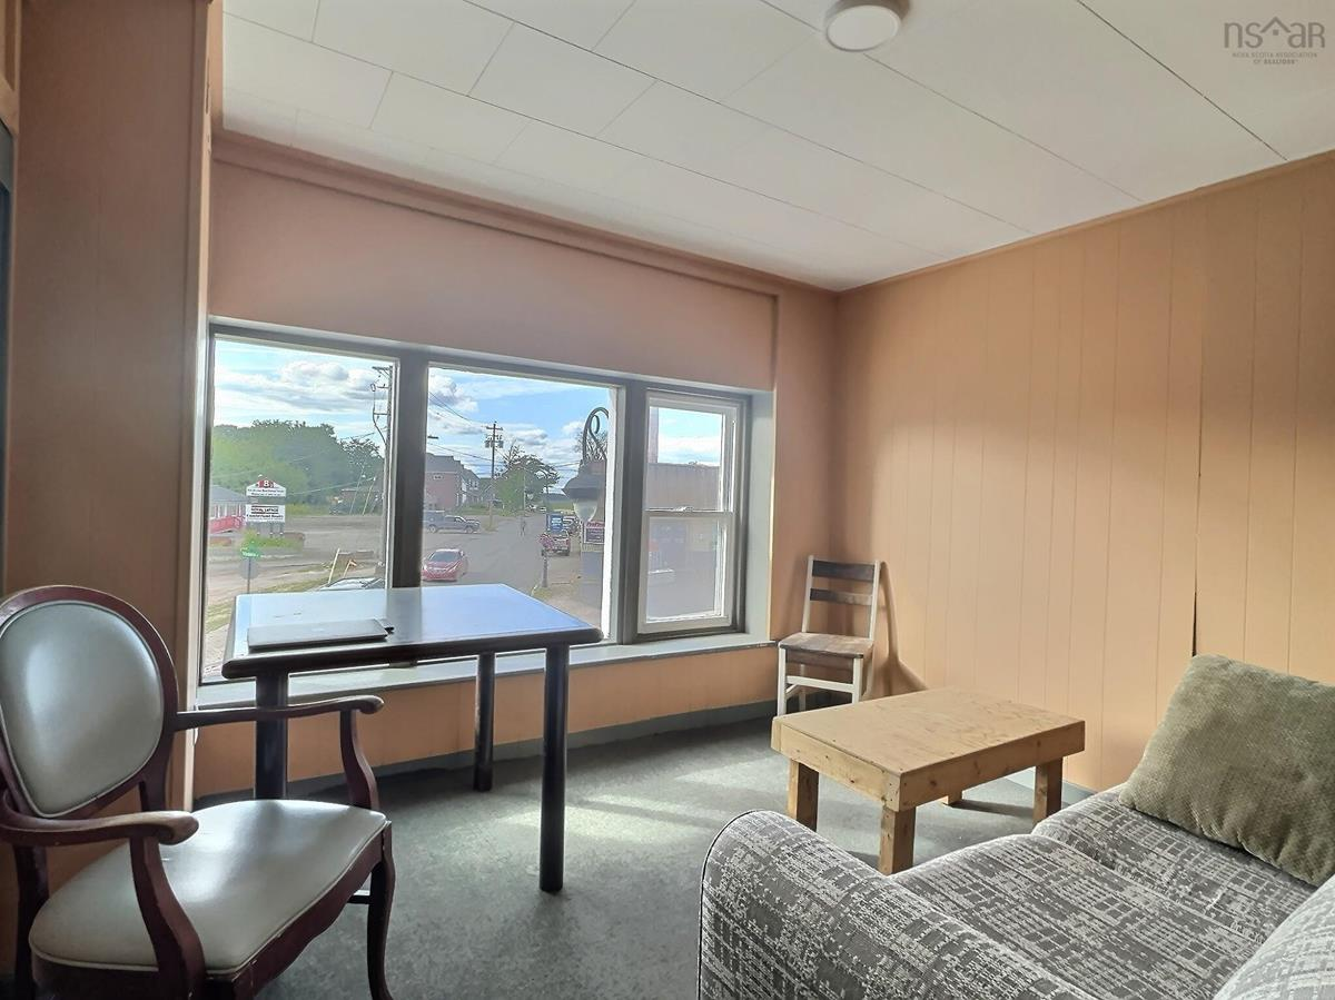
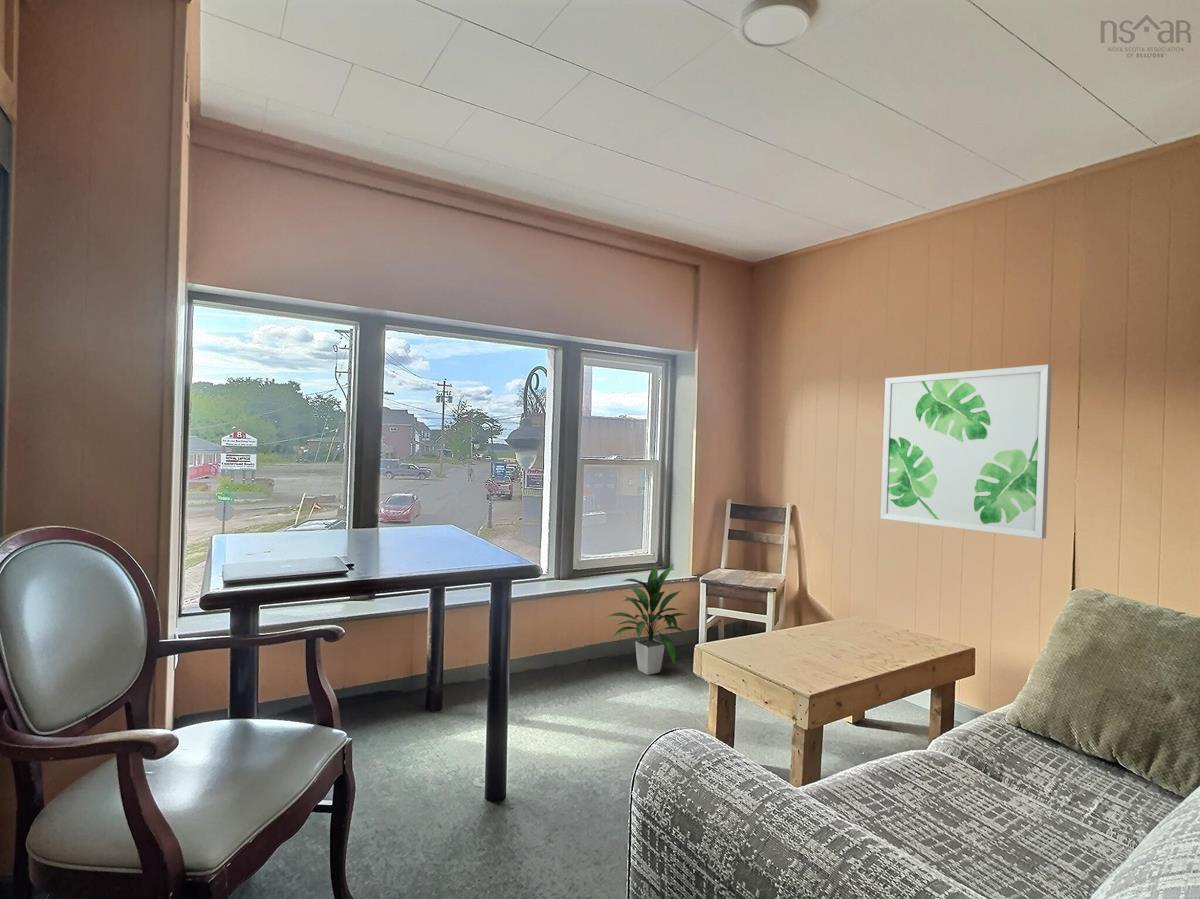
+ wall art (957, 449)
+ indoor plant (651, 619)
